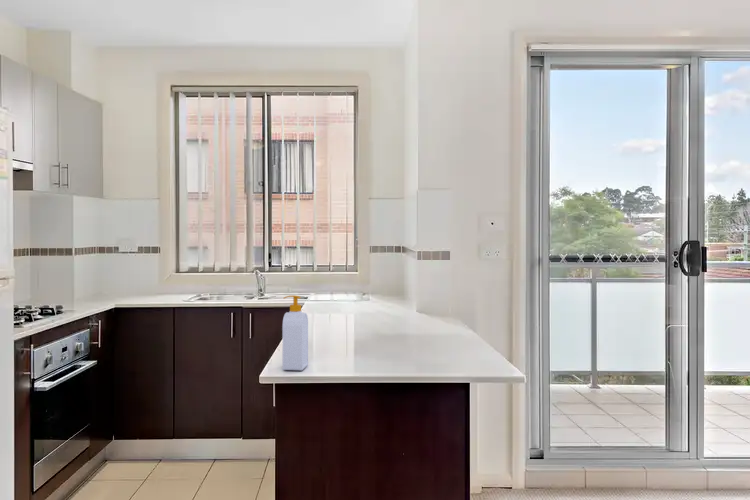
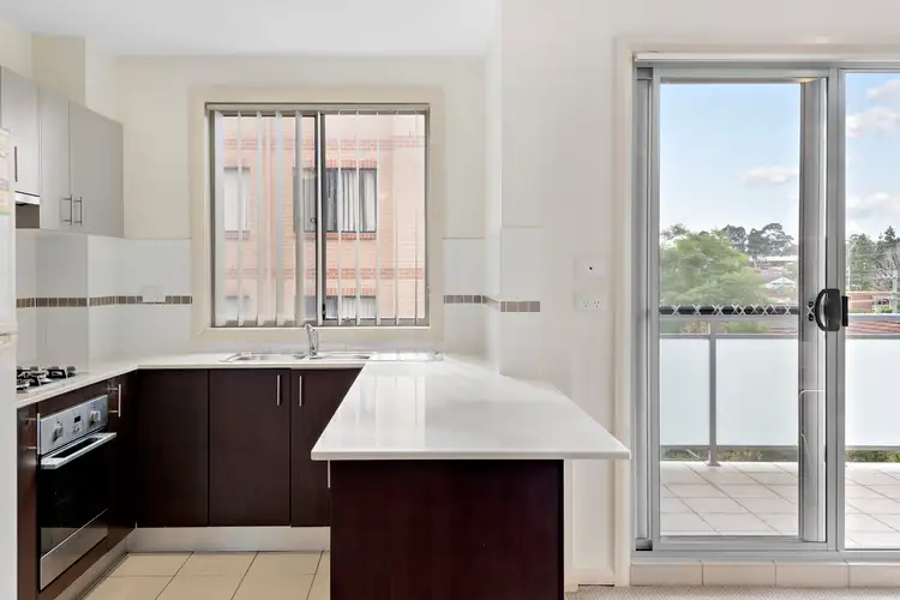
- soap bottle (294, 331)
